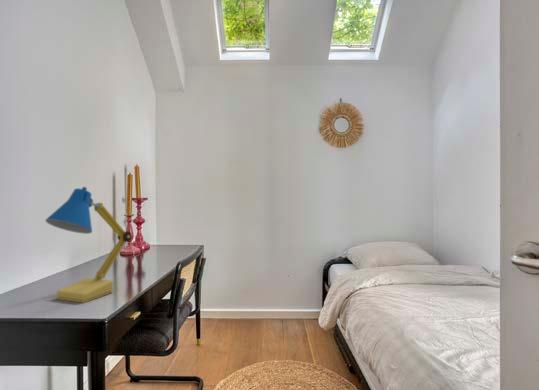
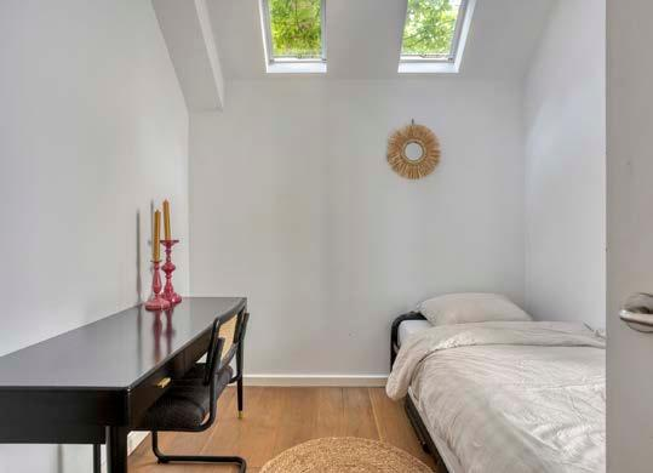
- desk lamp (91, 232)
